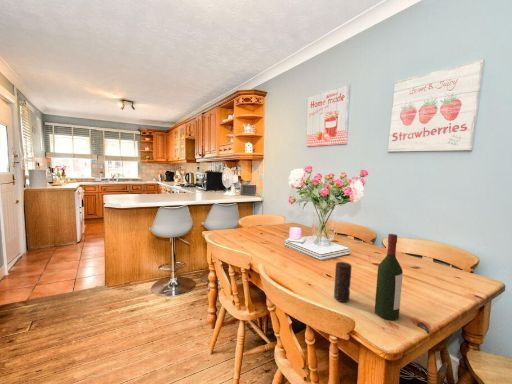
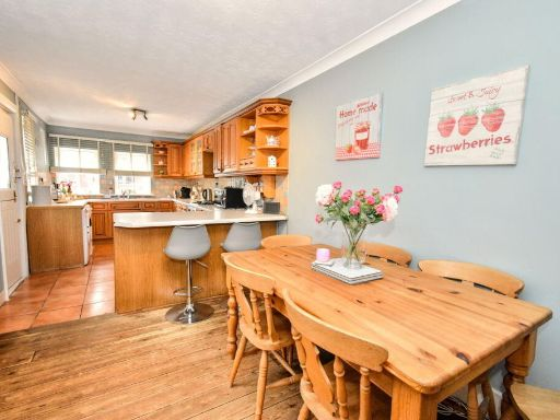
- wine bottle (389, 274)
- candle (342, 281)
